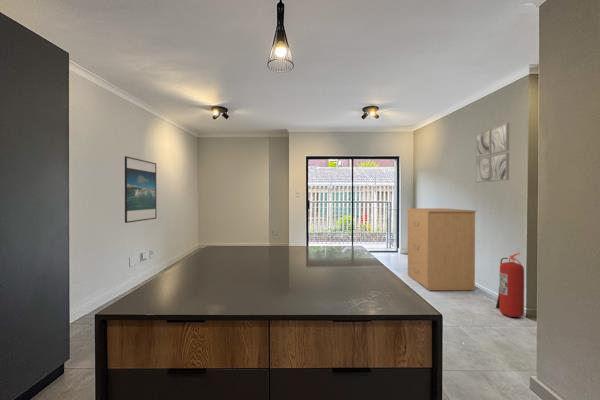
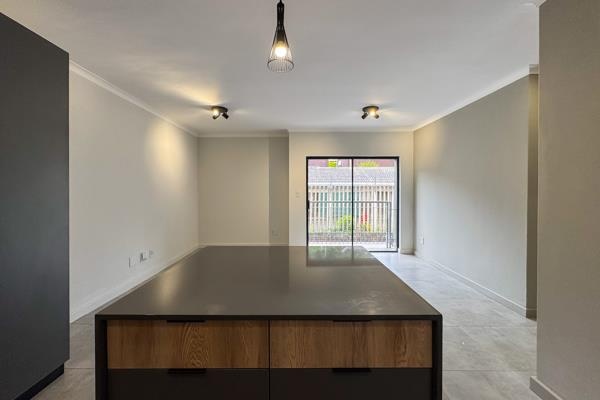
- fire extinguisher (508, 281)
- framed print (142, 190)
- wall art (491, 154)
- filing cabinet (438, 245)
